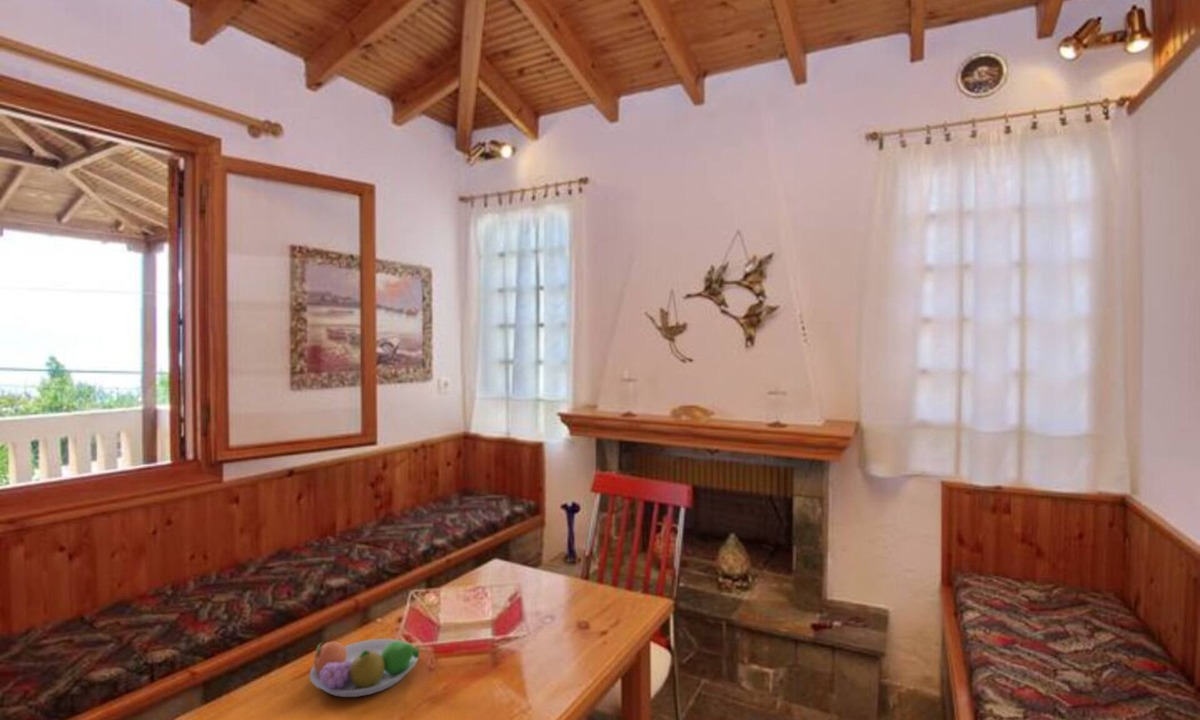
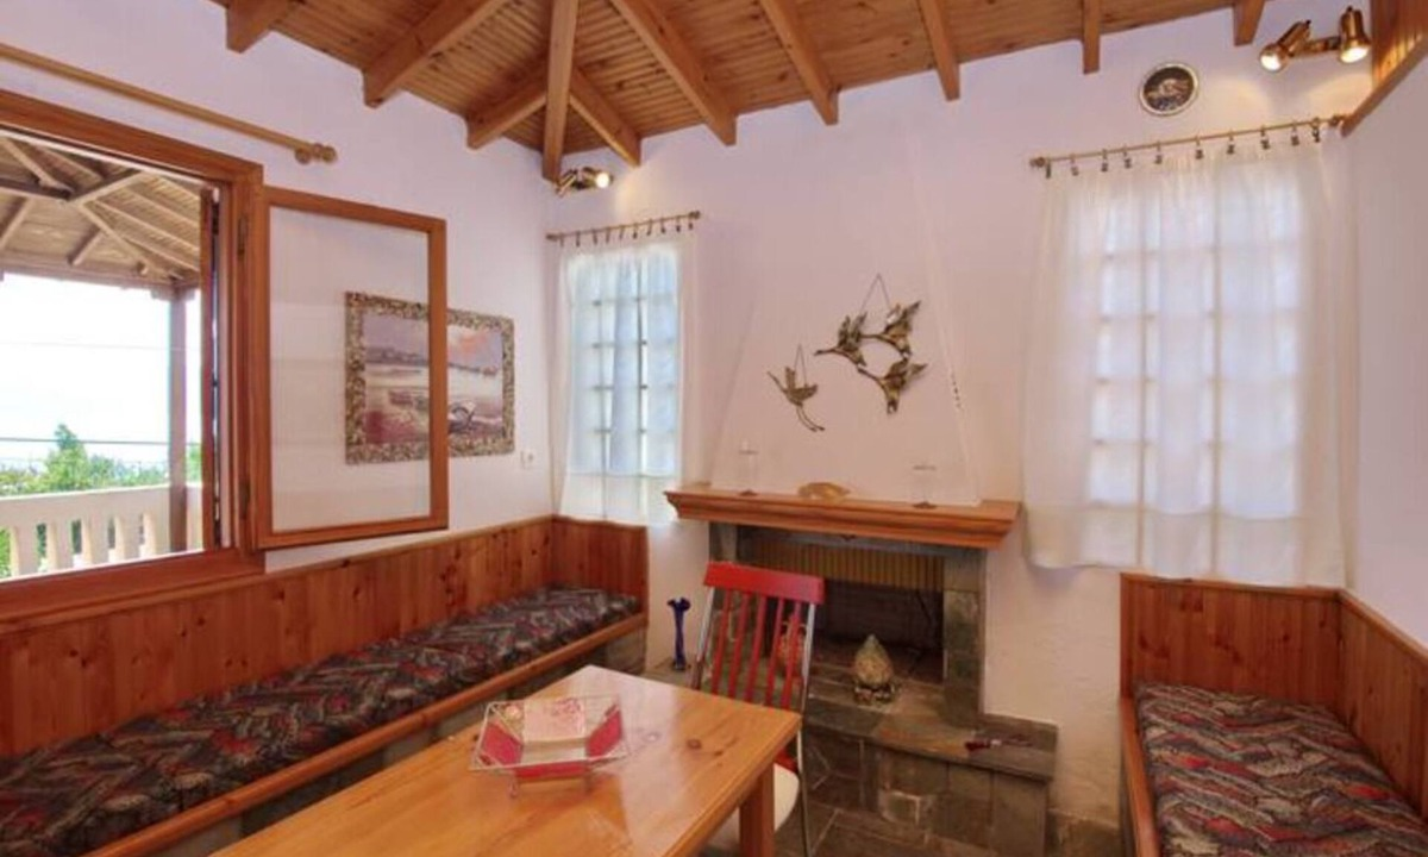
- fruit bowl (368, 654)
